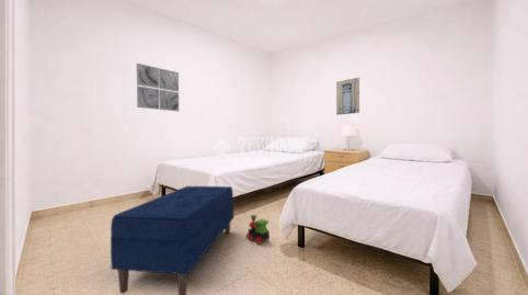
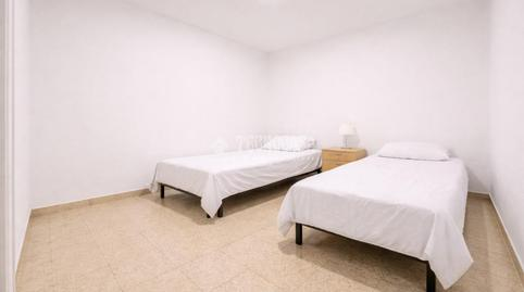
- bench (187, 227)
- toy train (255, 227)
- wall art (159, 88)
- wall art (347, 97)
